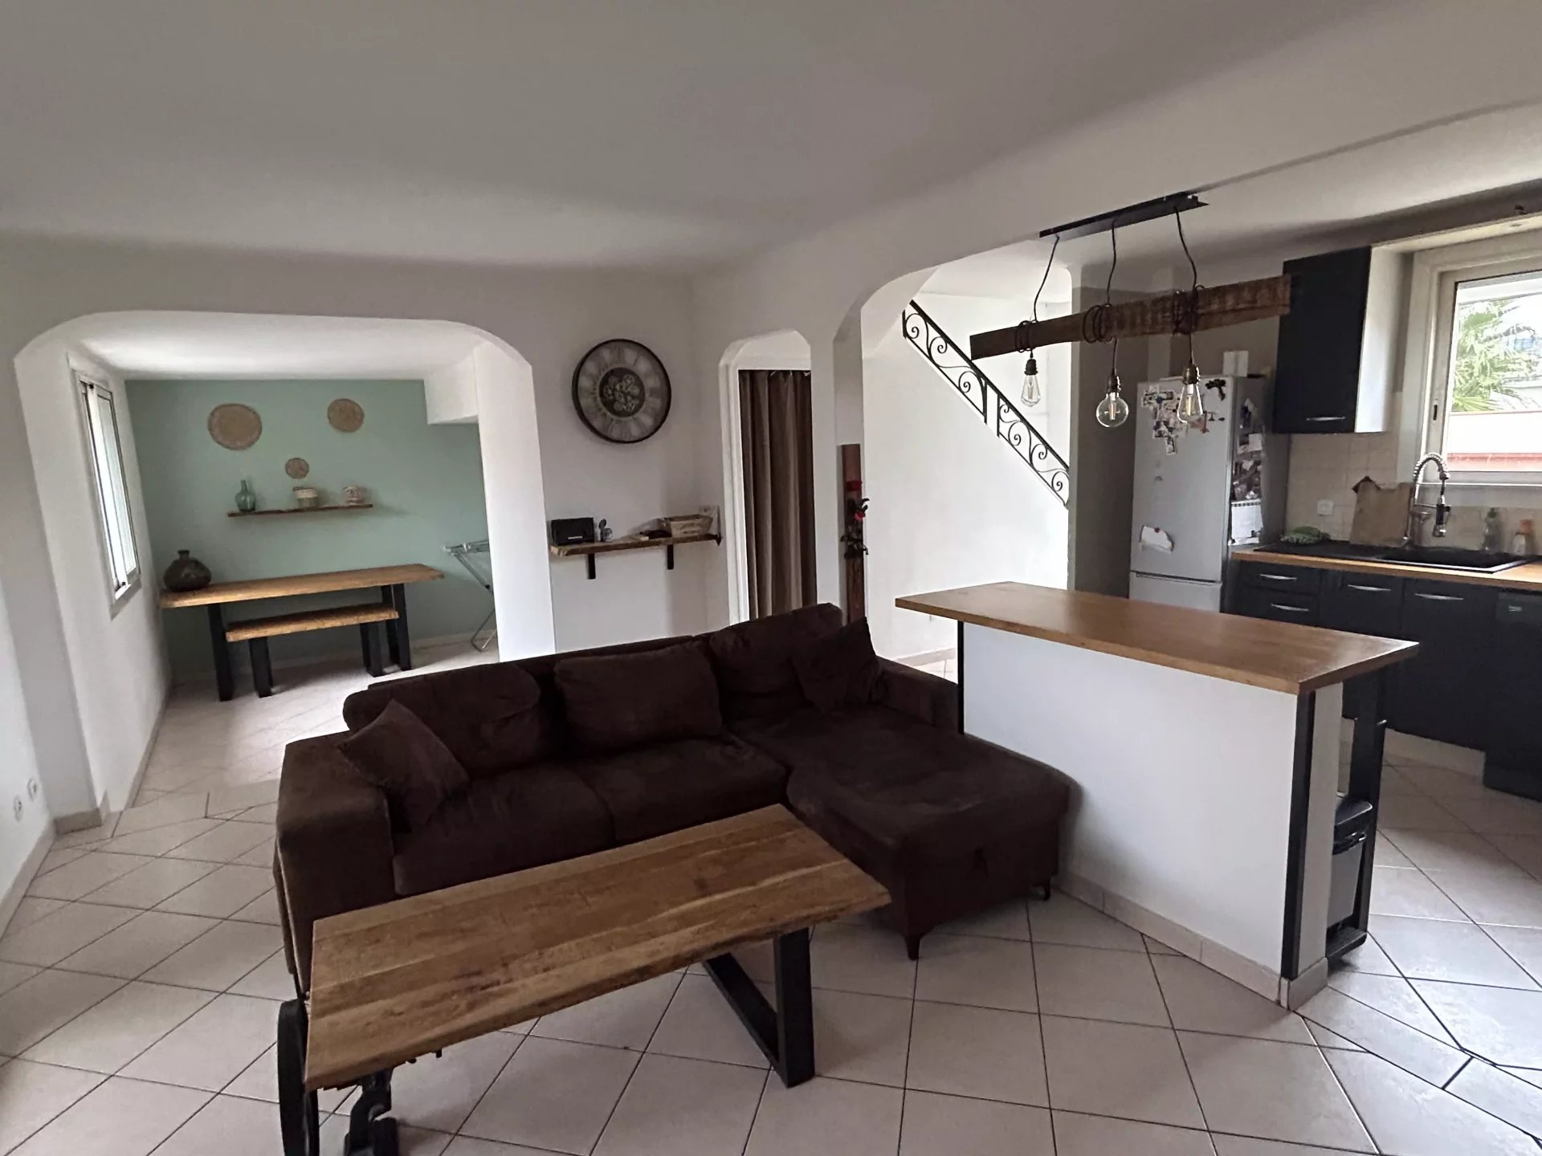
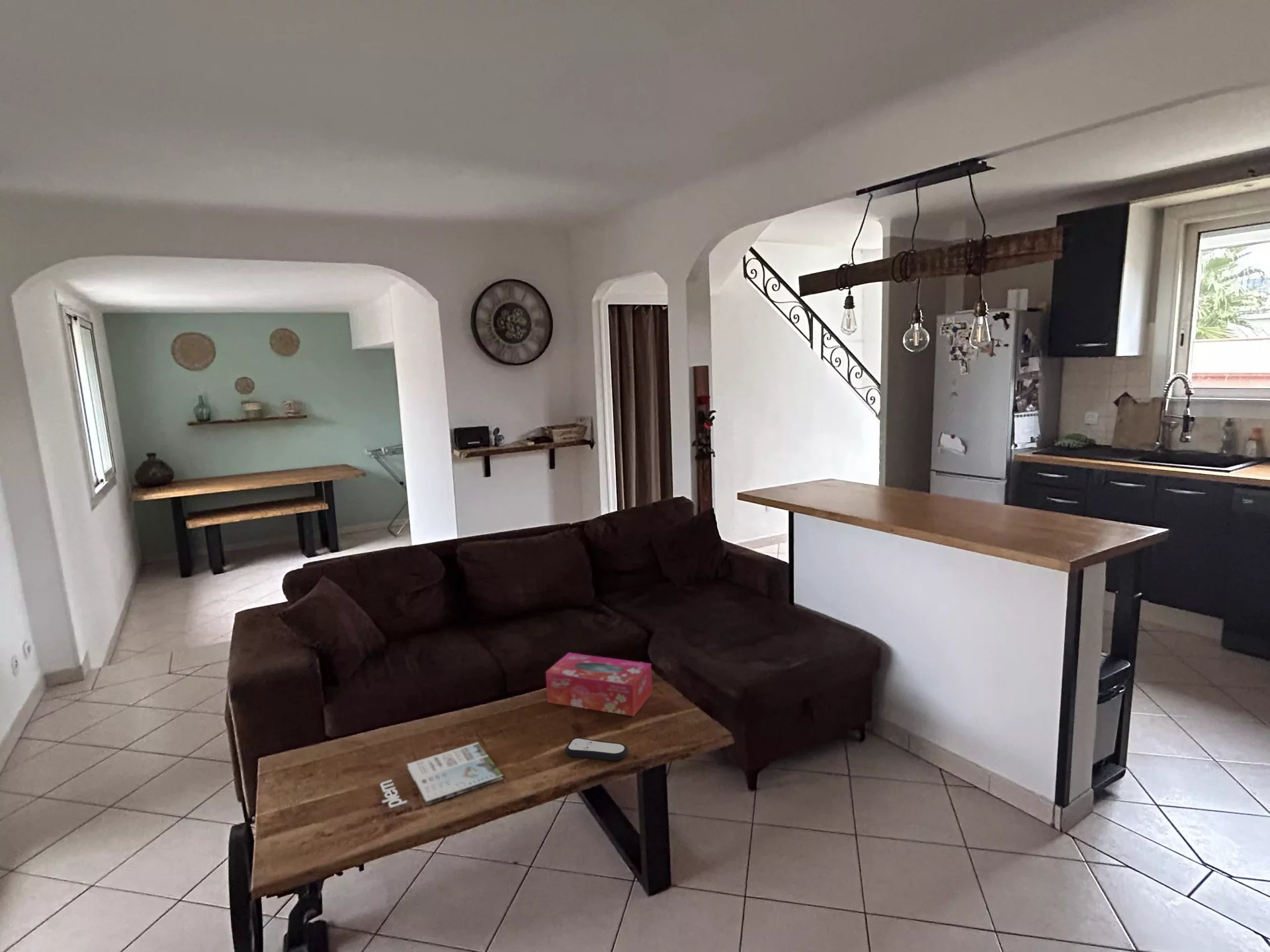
+ tissue box (599, 682)
+ magazine (437, 777)
+ remote control (597, 749)
